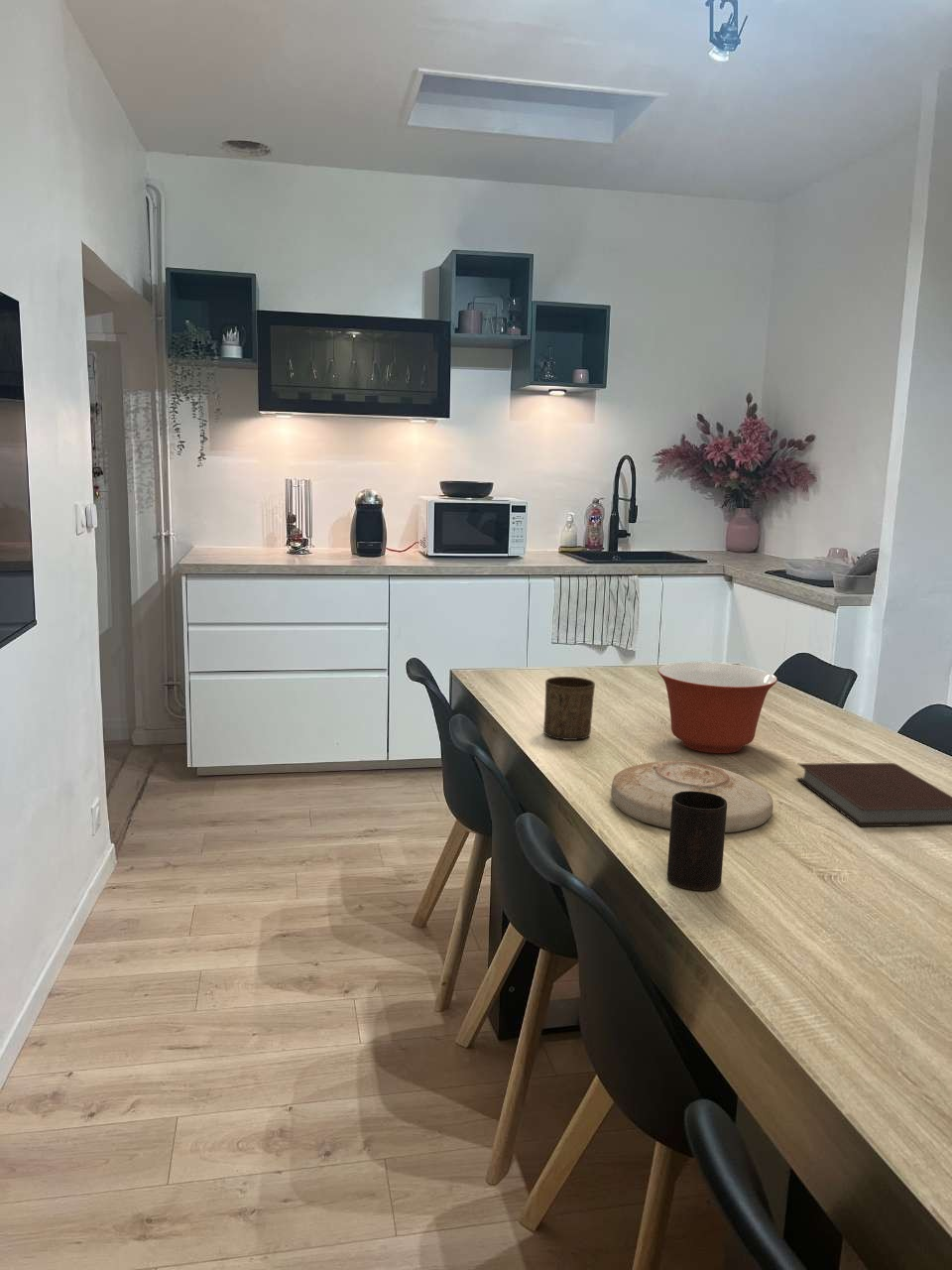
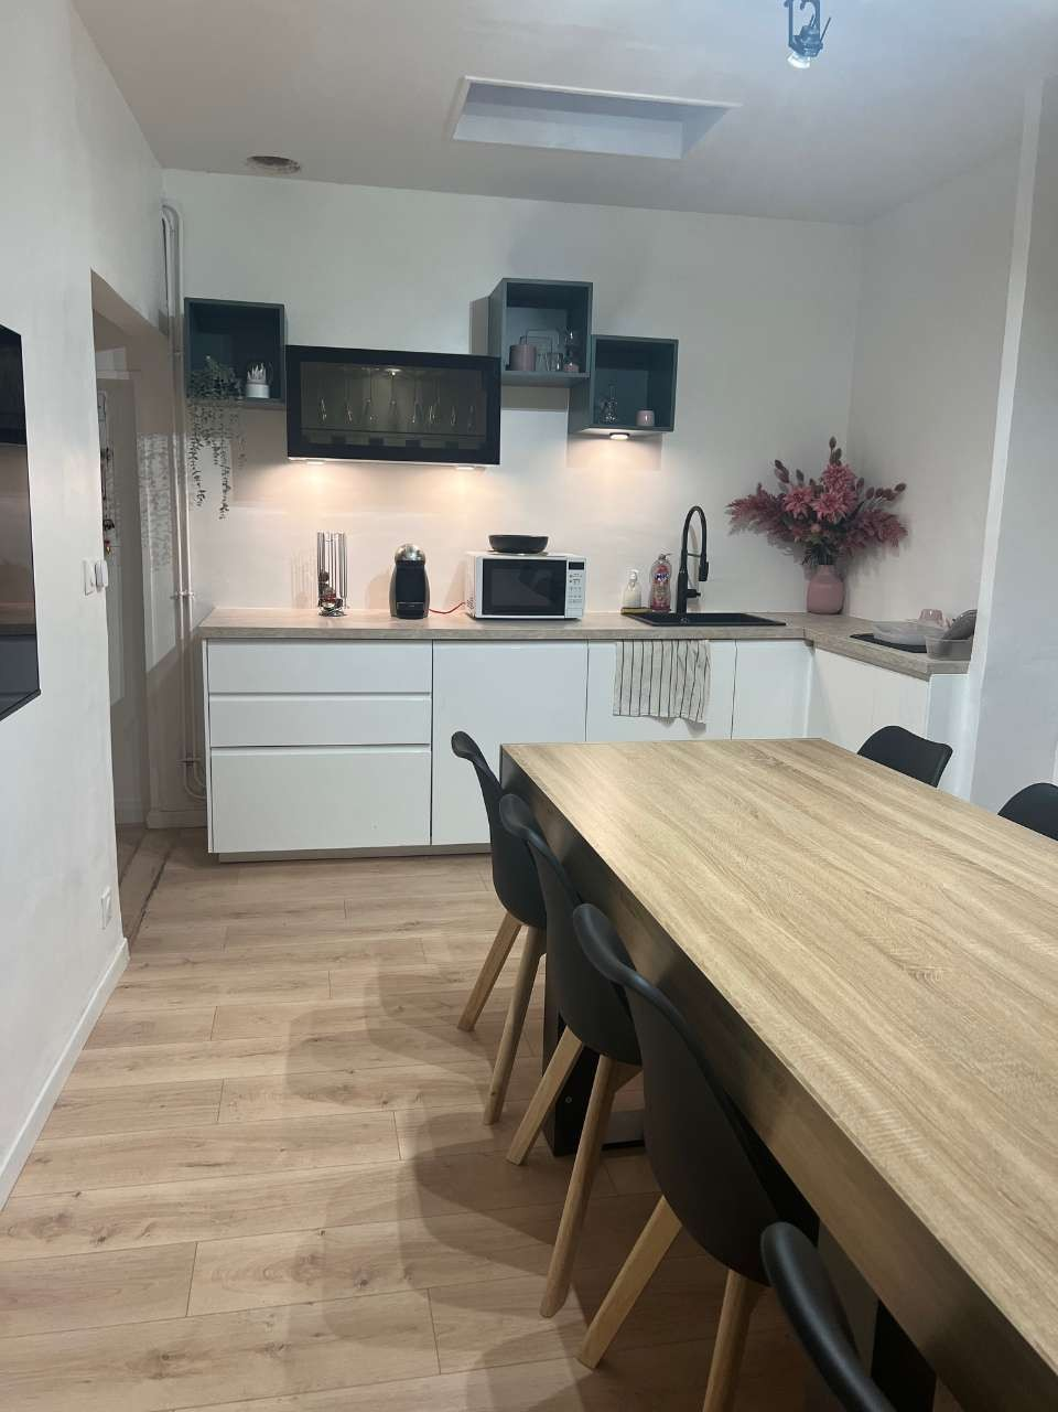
- notebook (880, 792)
- cup (696, 839)
- plate (690, 788)
- cup (568, 707)
- mixing bowl (714, 709)
